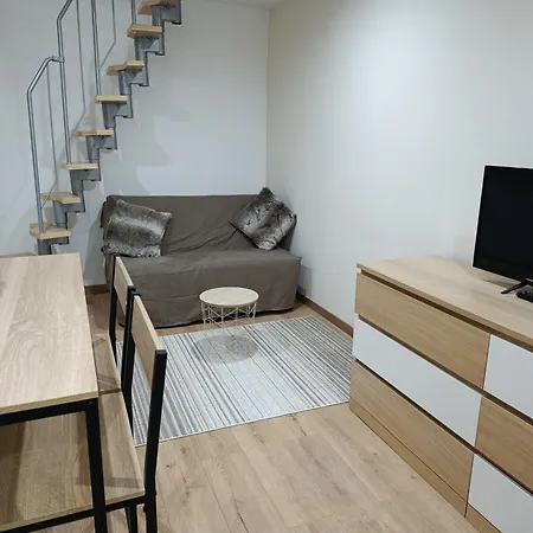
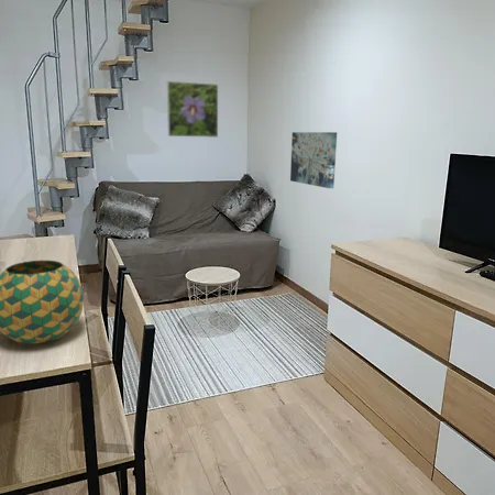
+ wall art (311, 158)
+ decorative ball (37, 300)
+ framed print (193, 110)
